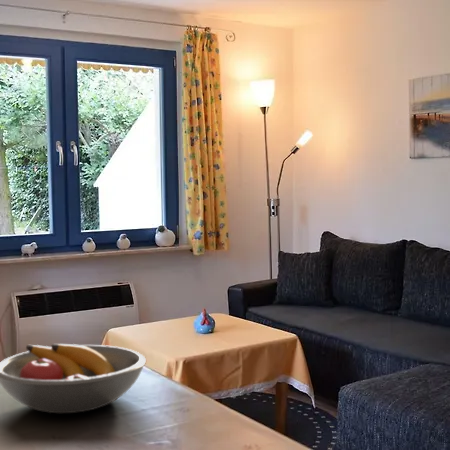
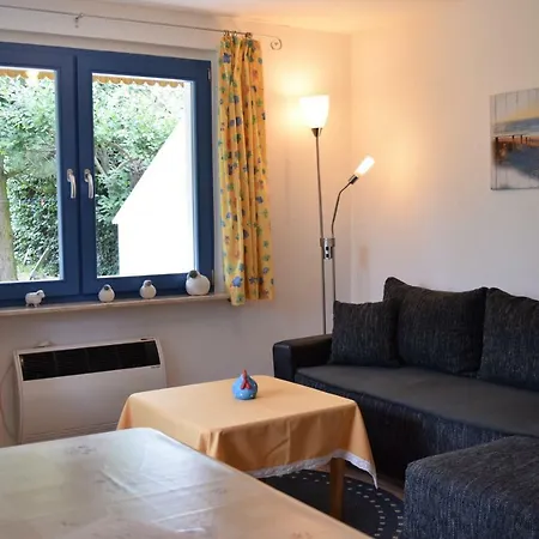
- fruit bowl (71, 376)
